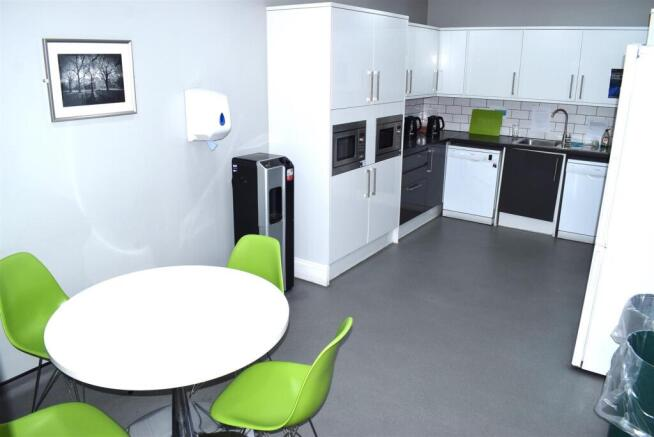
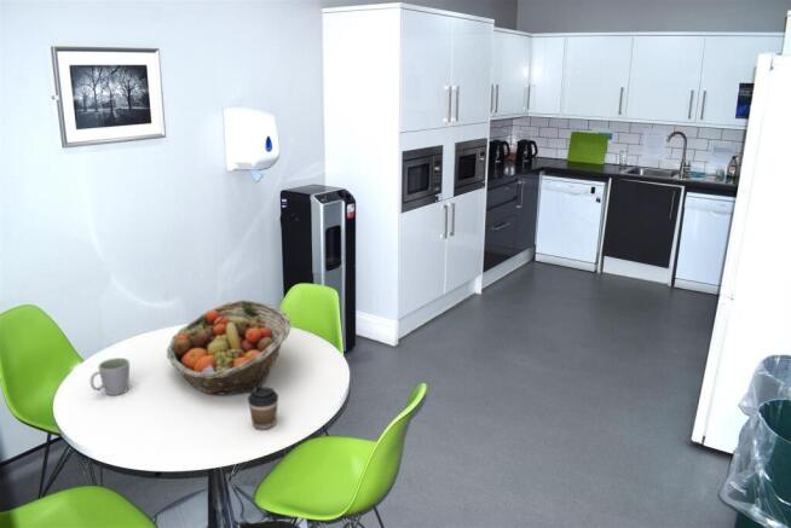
+ mug (110, 378)
+ coffee cup (262, 406)
+ fruit basket (230, 344)
